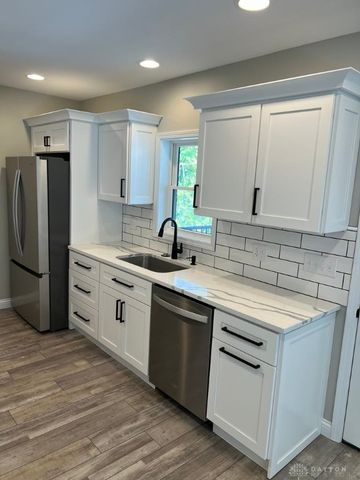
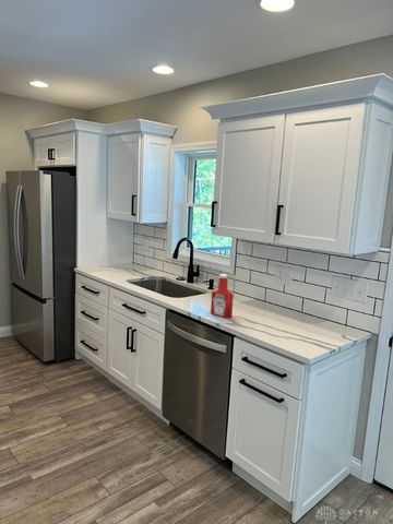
+ soap bottle (222, 295)
